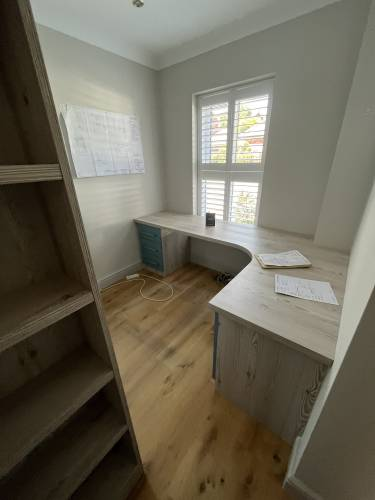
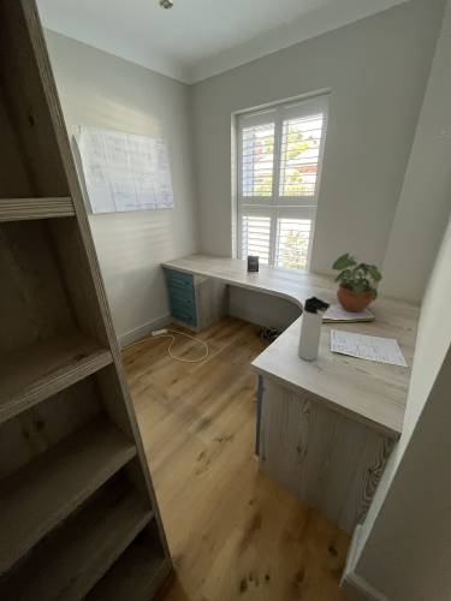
+ potted plant (351, 281)
+ thermos bottle (313, 331)
